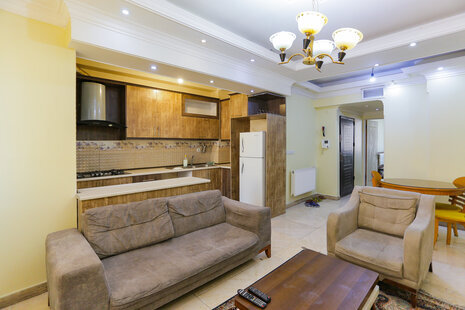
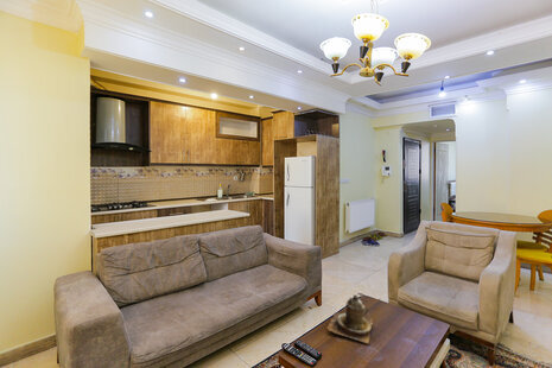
+ teapot (350, 311)
